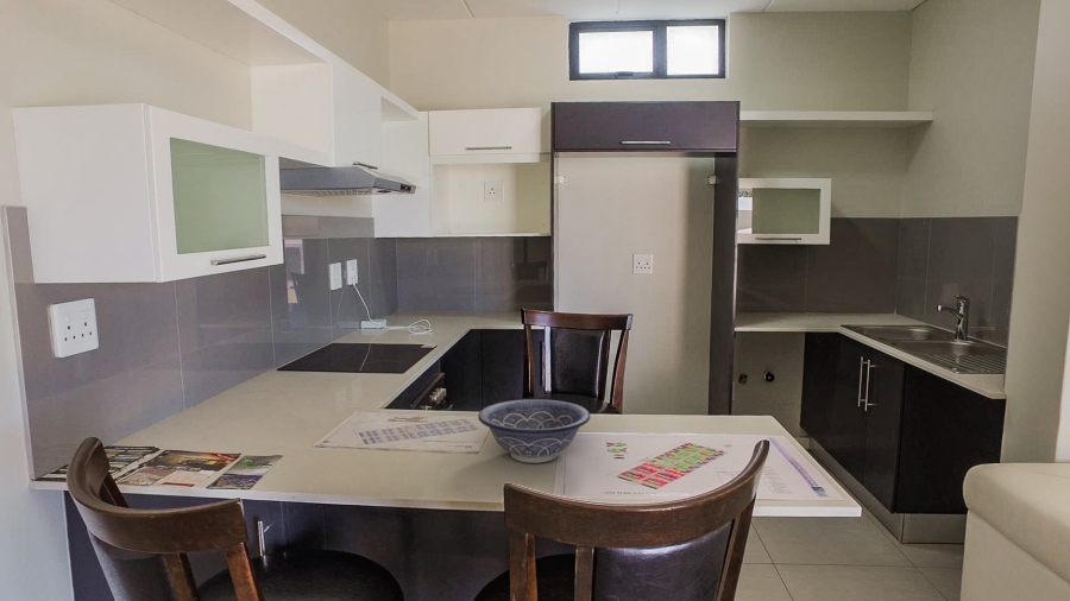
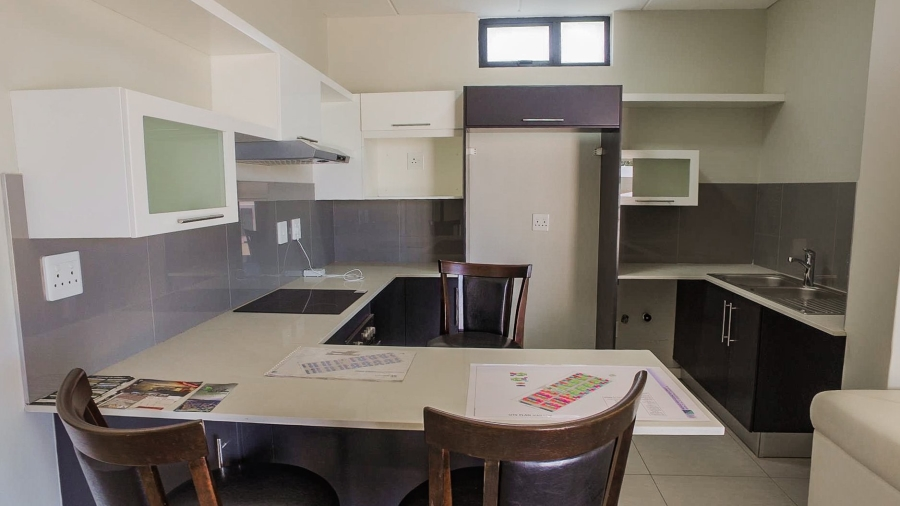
- decorative bowl (534, 434)
